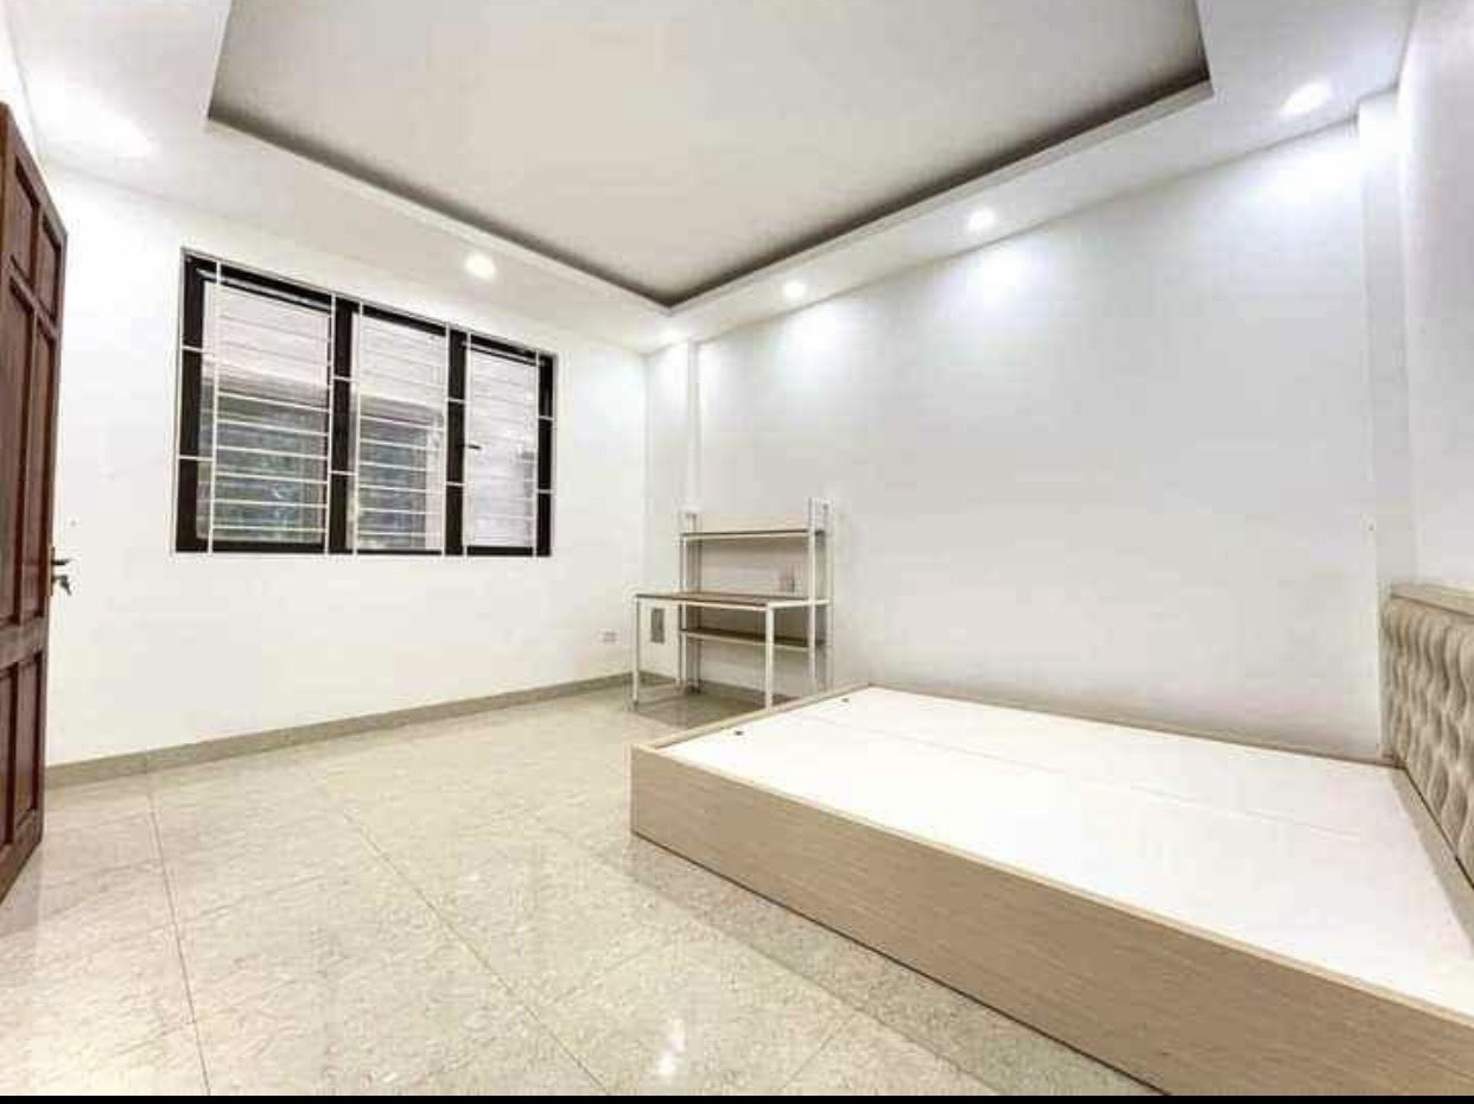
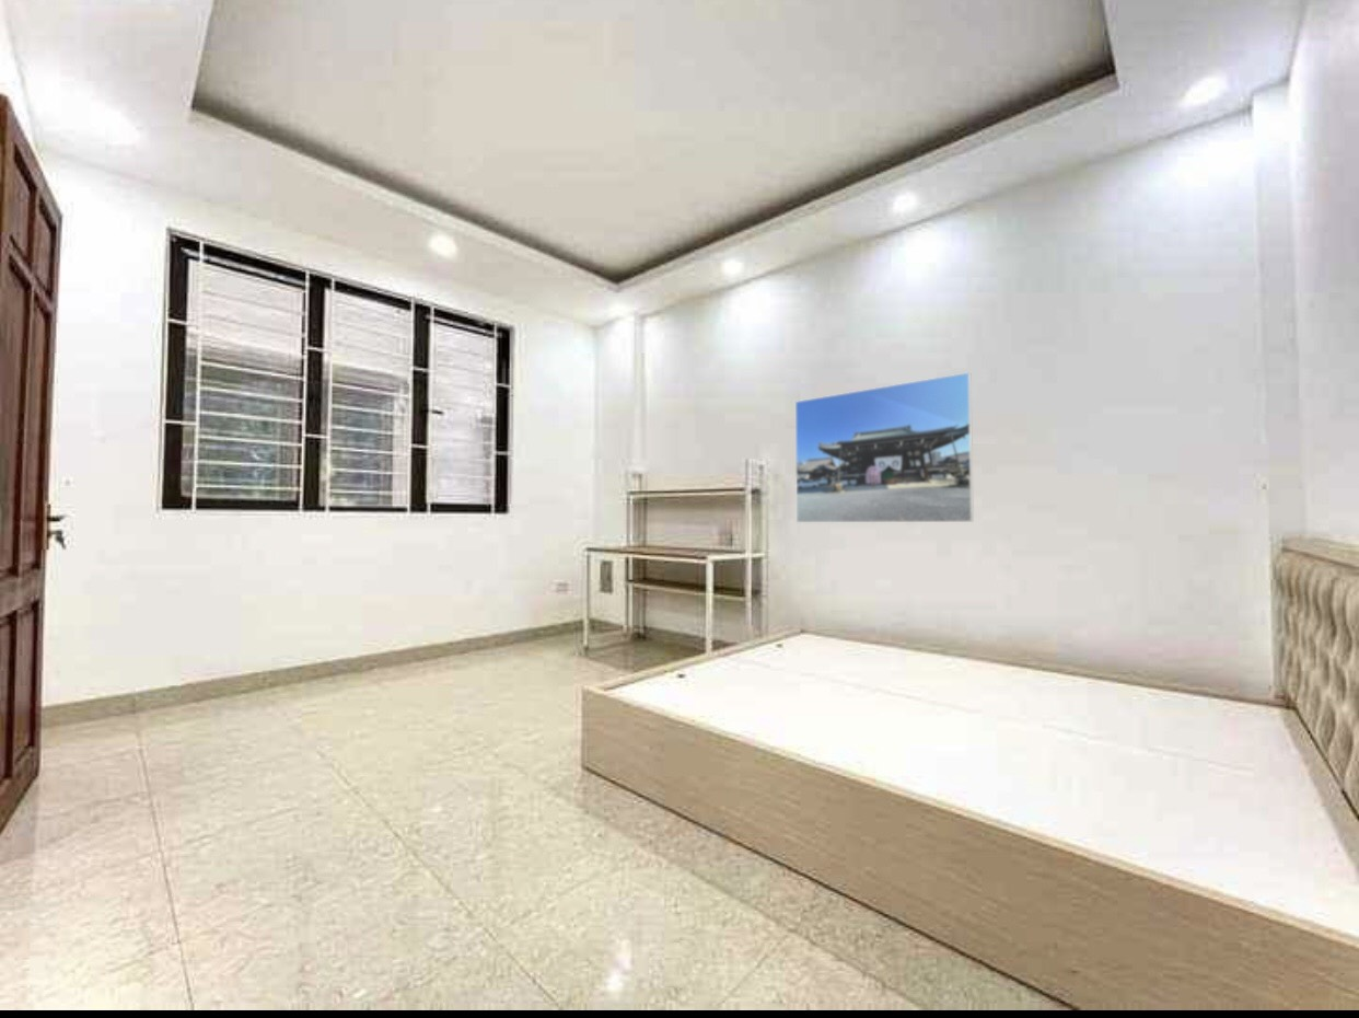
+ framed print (874, 455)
